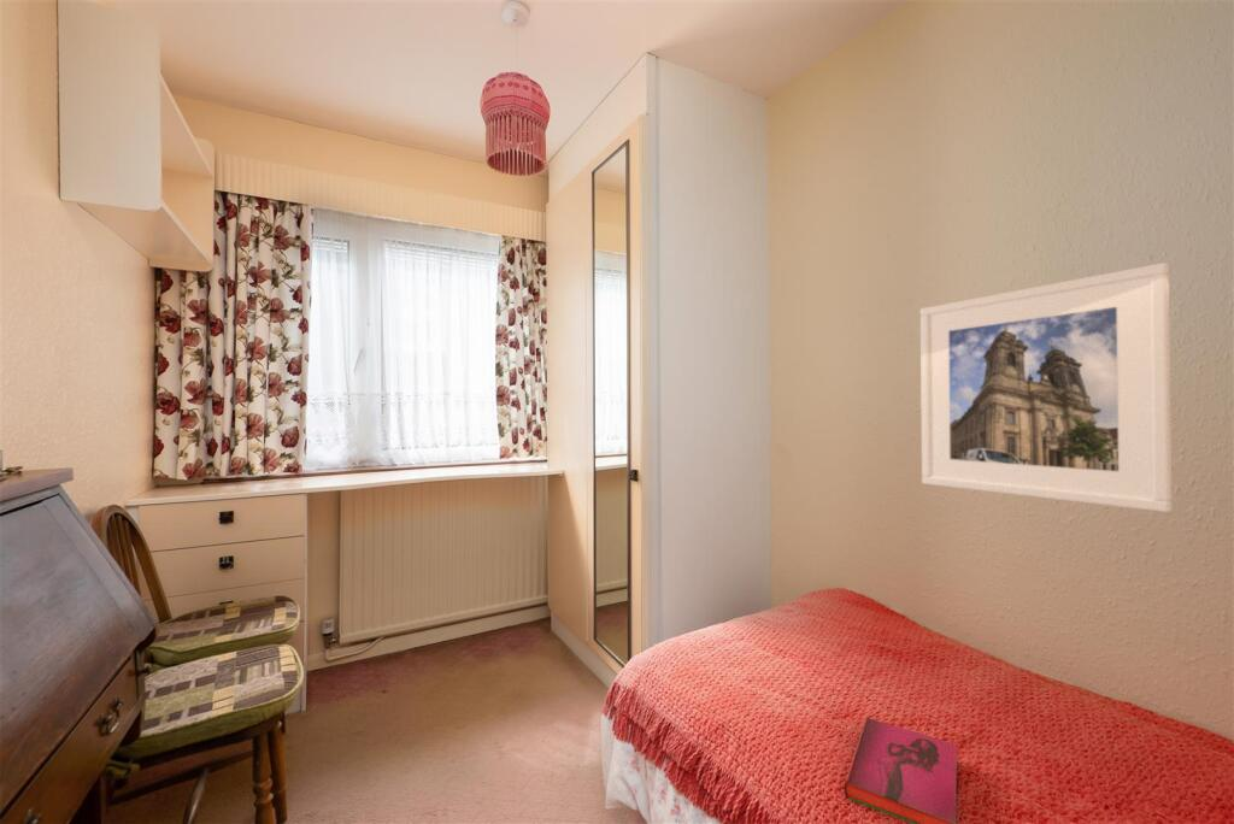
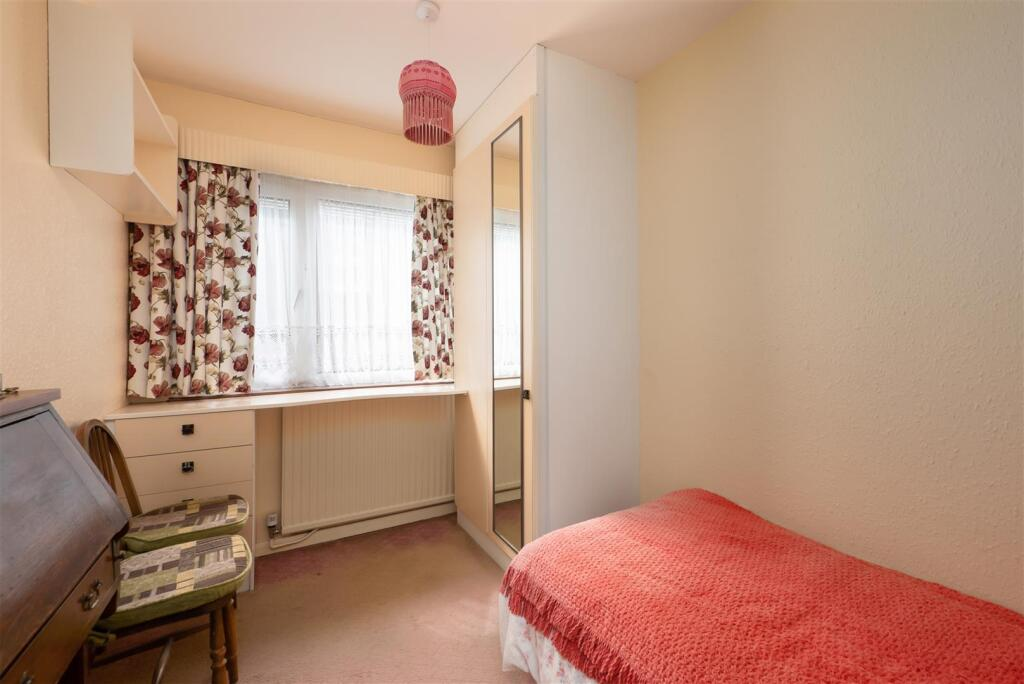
- hardback book (903, 769)
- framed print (1023, 392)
